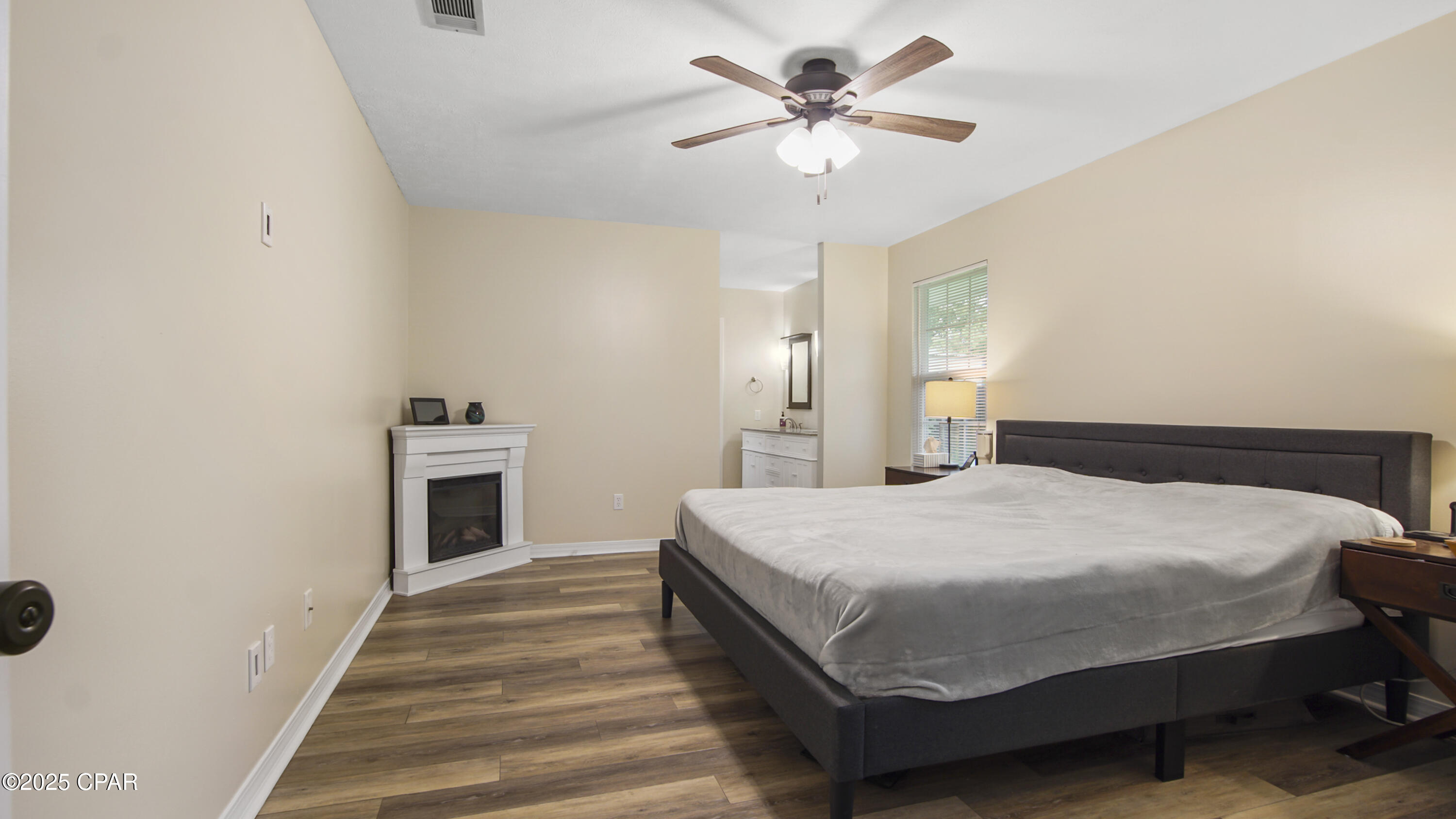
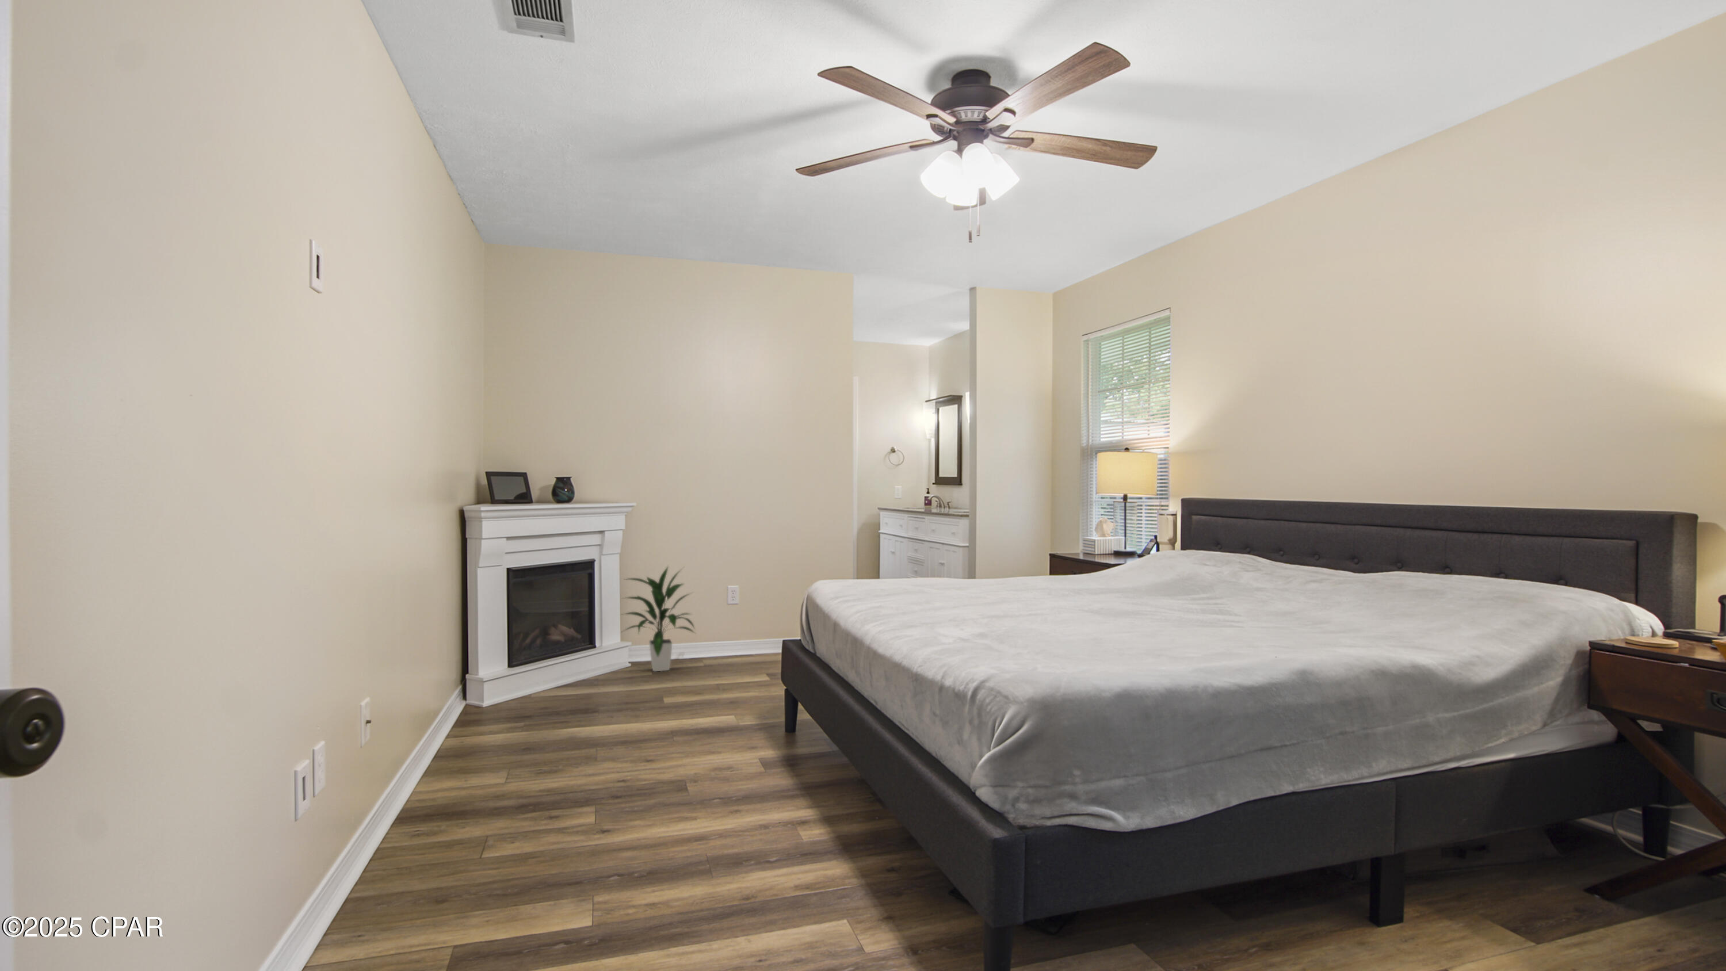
+ indoor plant (659, 618)
